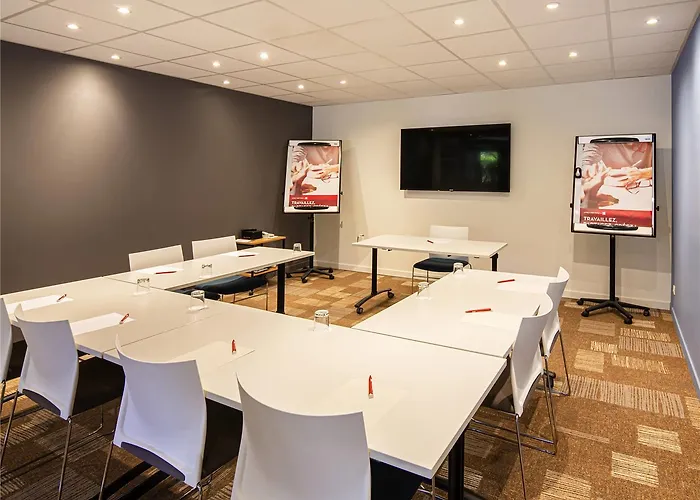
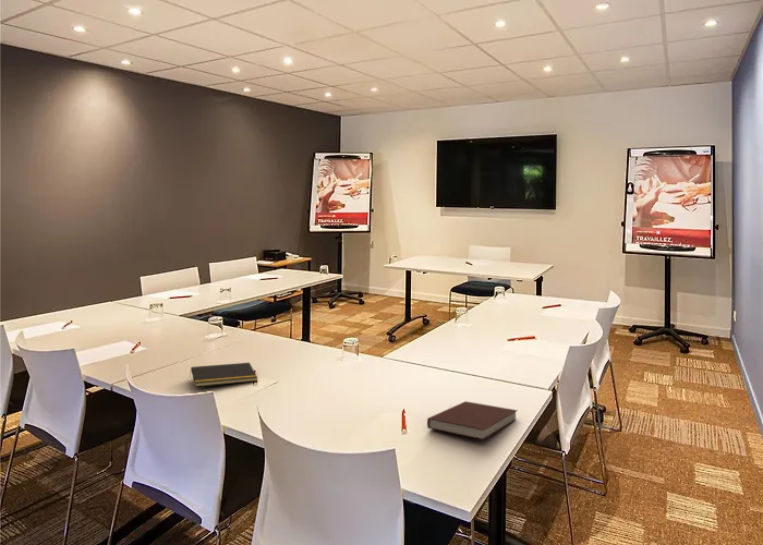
+ notepad (223, 374)
+ notebook (473, 419)
